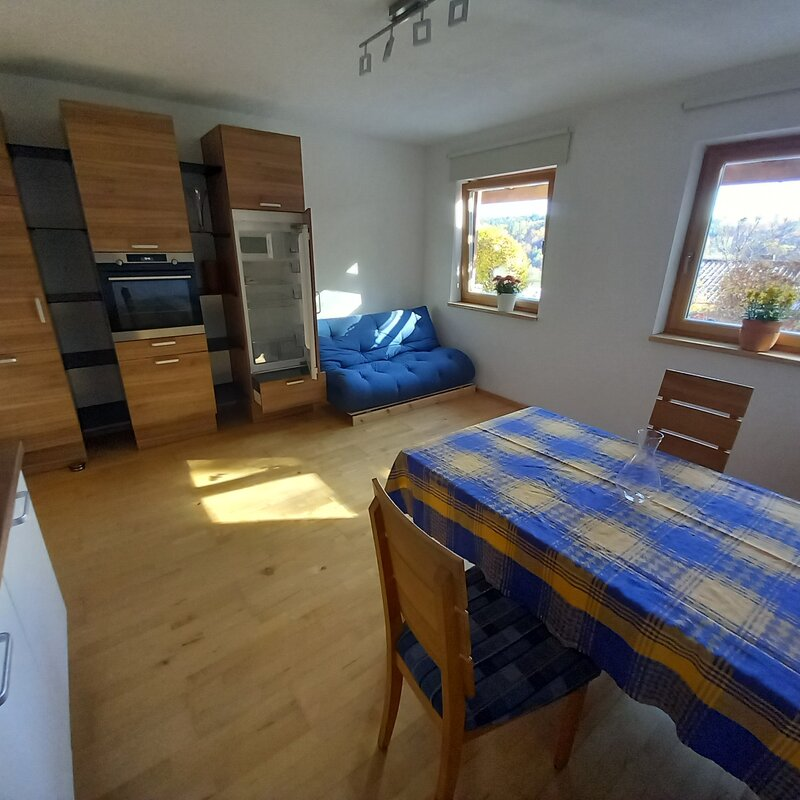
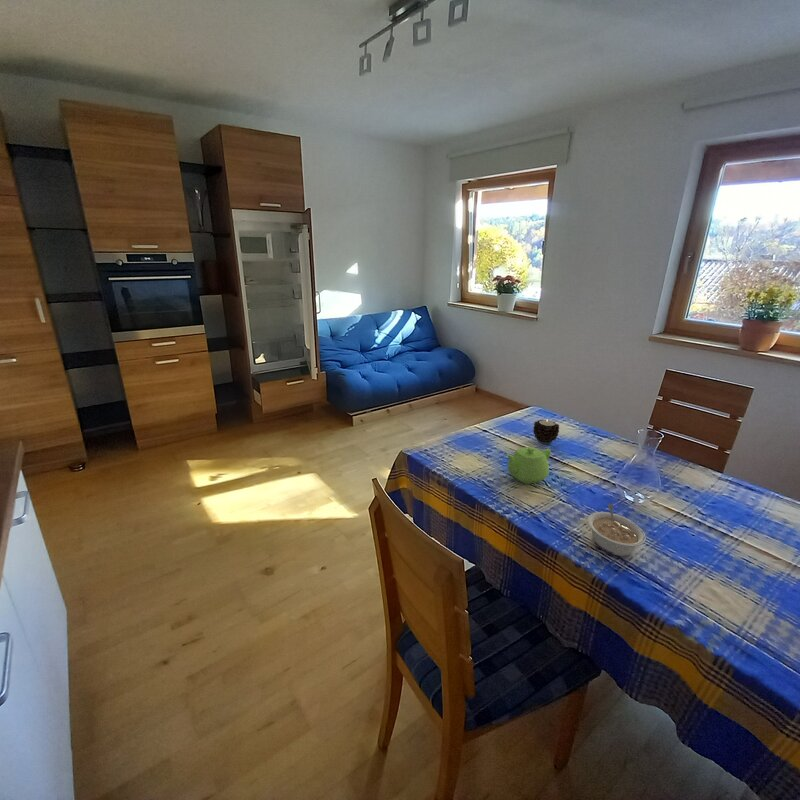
+ legume (612, 532)
+ teapot (527, 463)
+ candle (546, 430)
